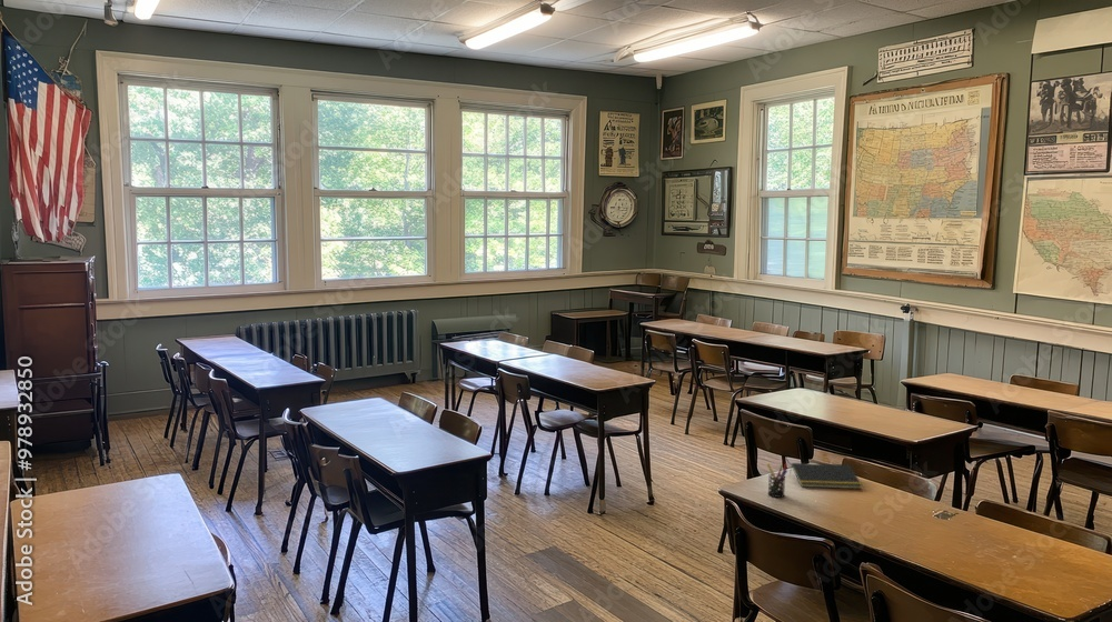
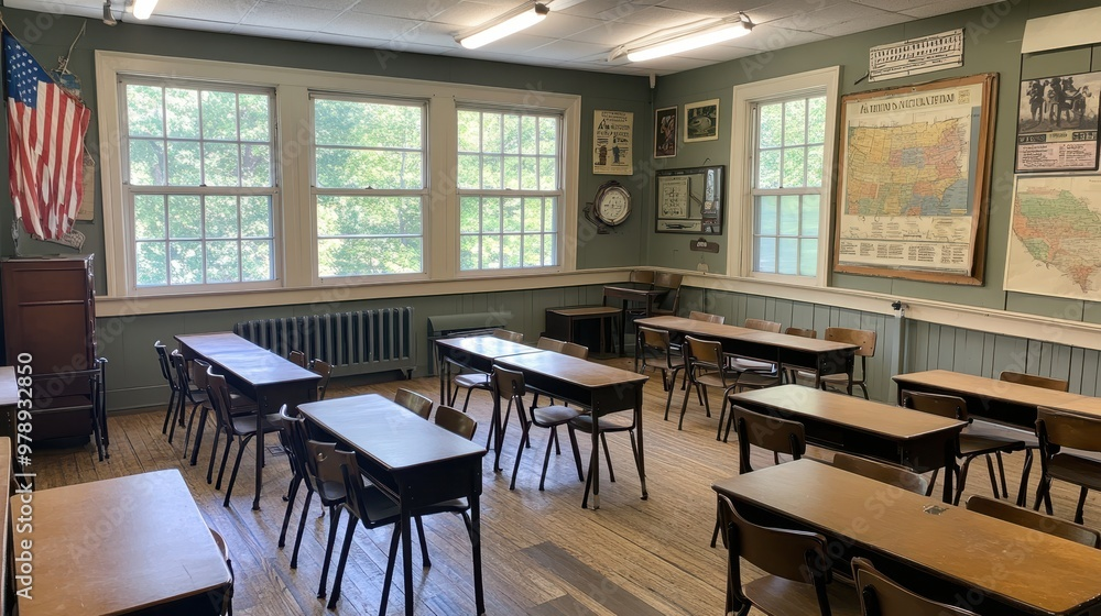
- notepad (825, 475)
- pen holder (777, 478)
